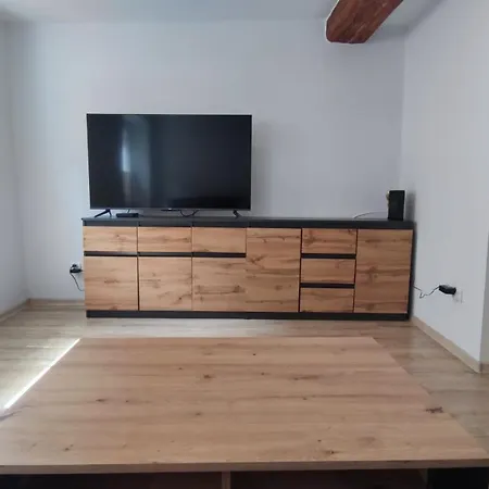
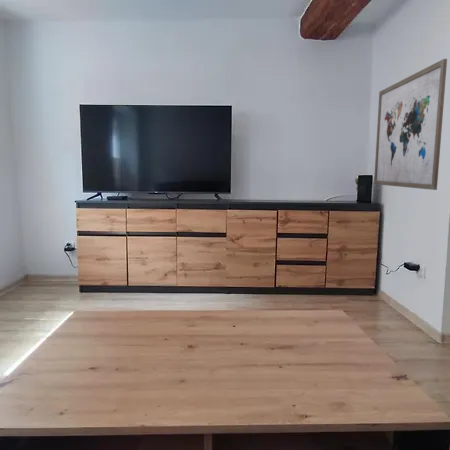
+ wall art (403, 133)
